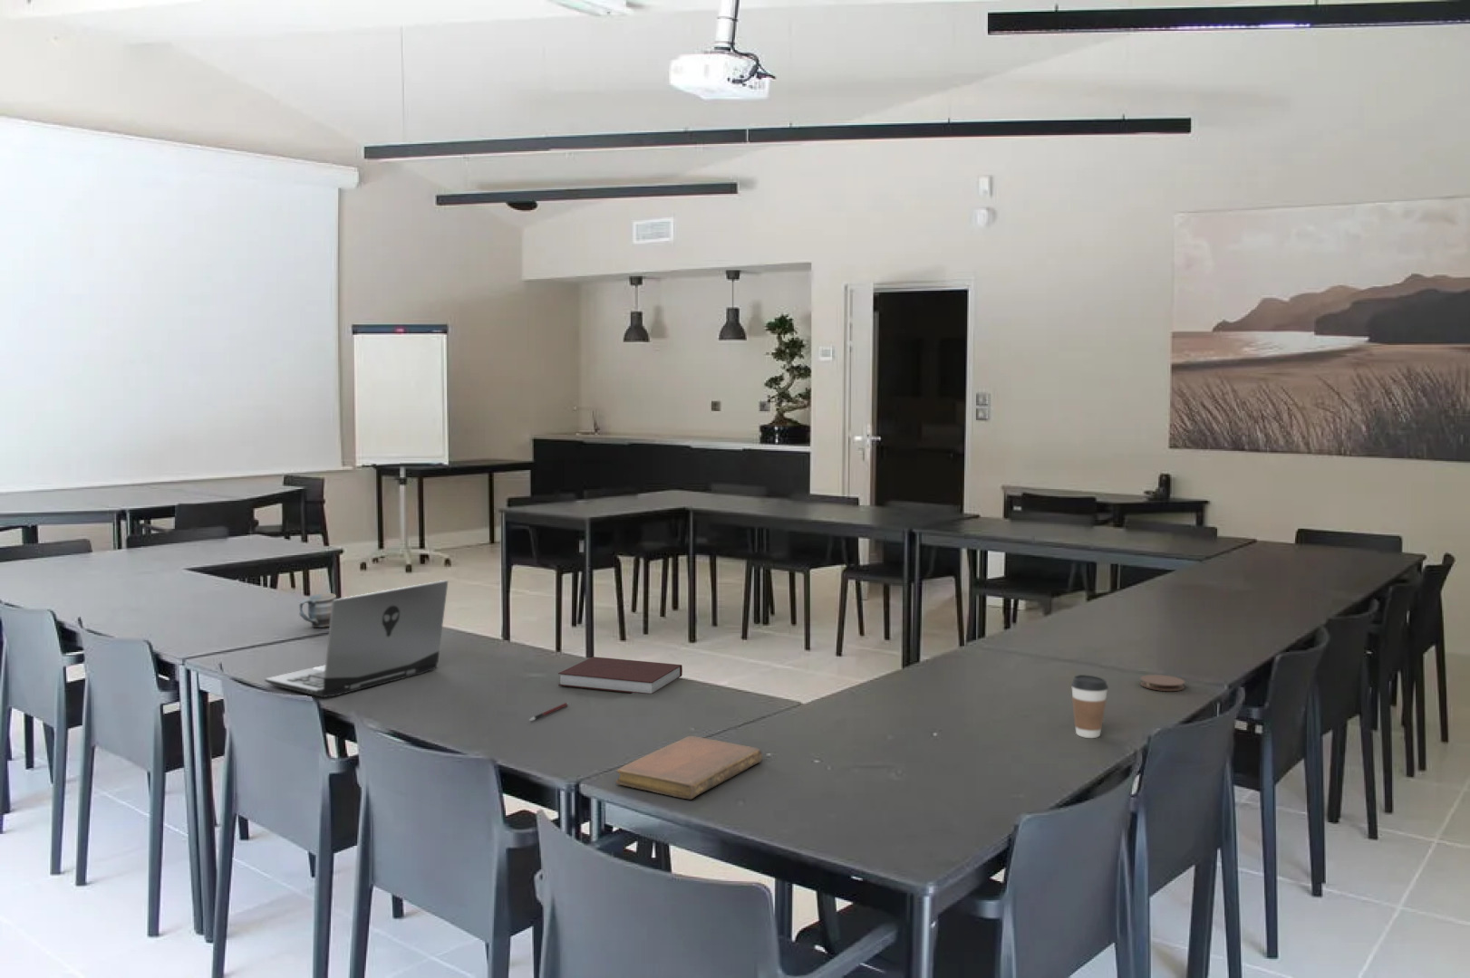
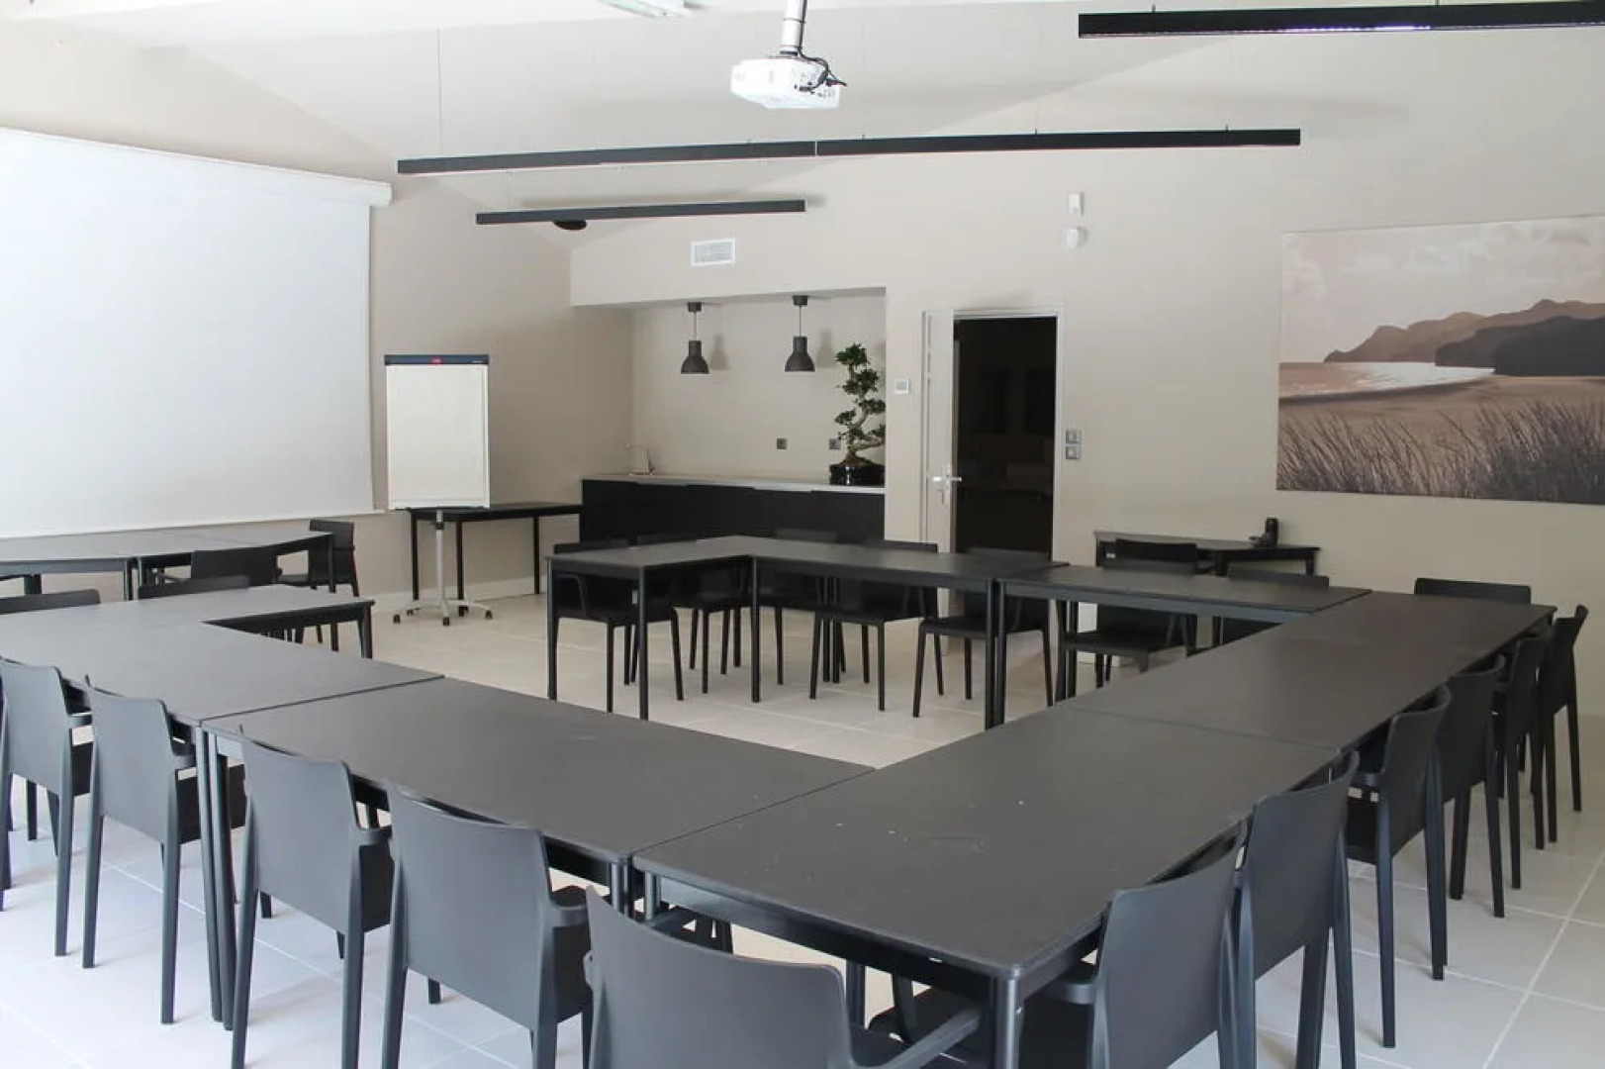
- mug (319, 611)
- laptop (358, 631)
- coaster (1162, 682)
- coffee cup (1089, 706)
- pen (548, 712)
- notebook (620, 675)
- notebook (690, 765)
